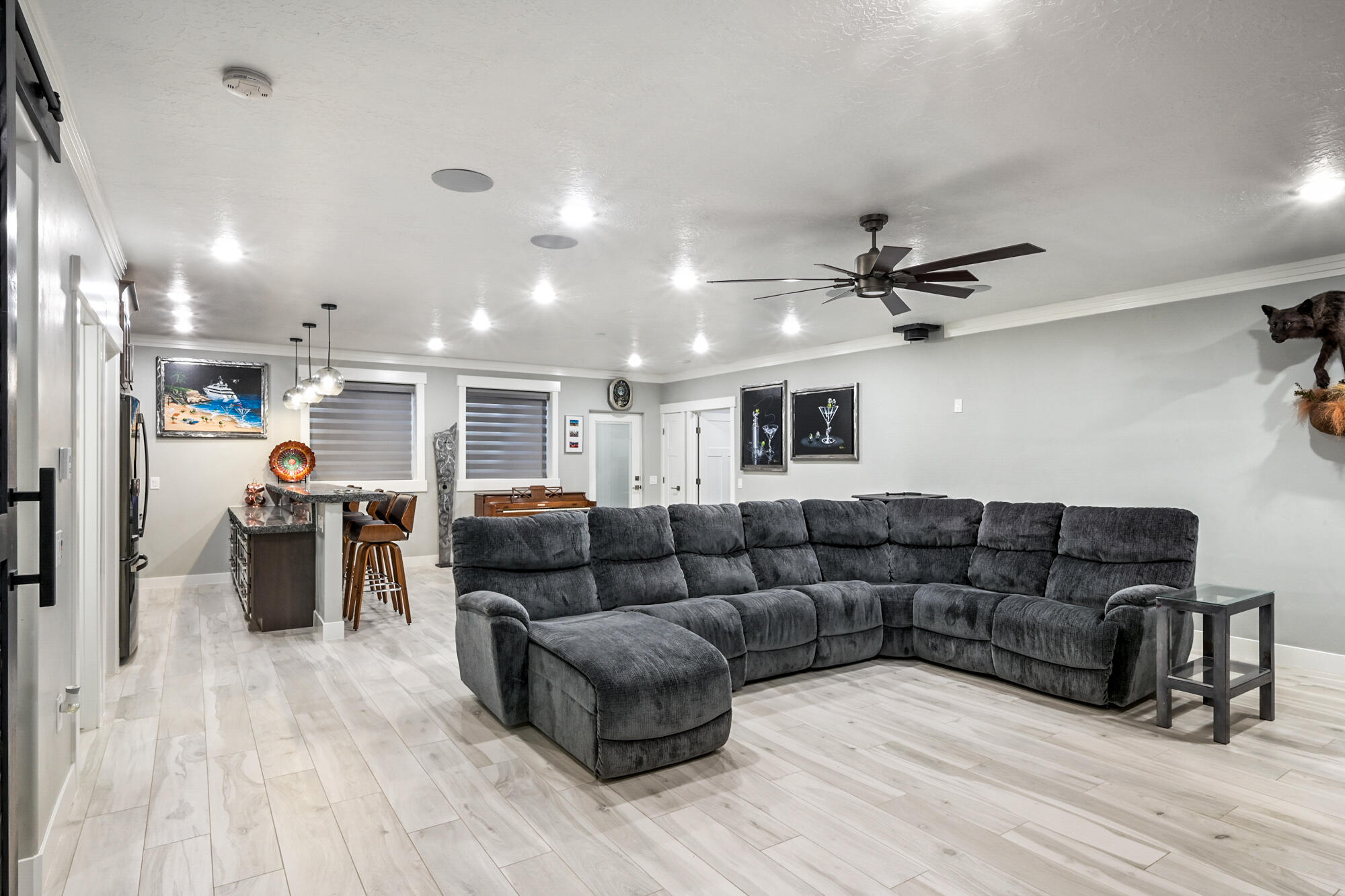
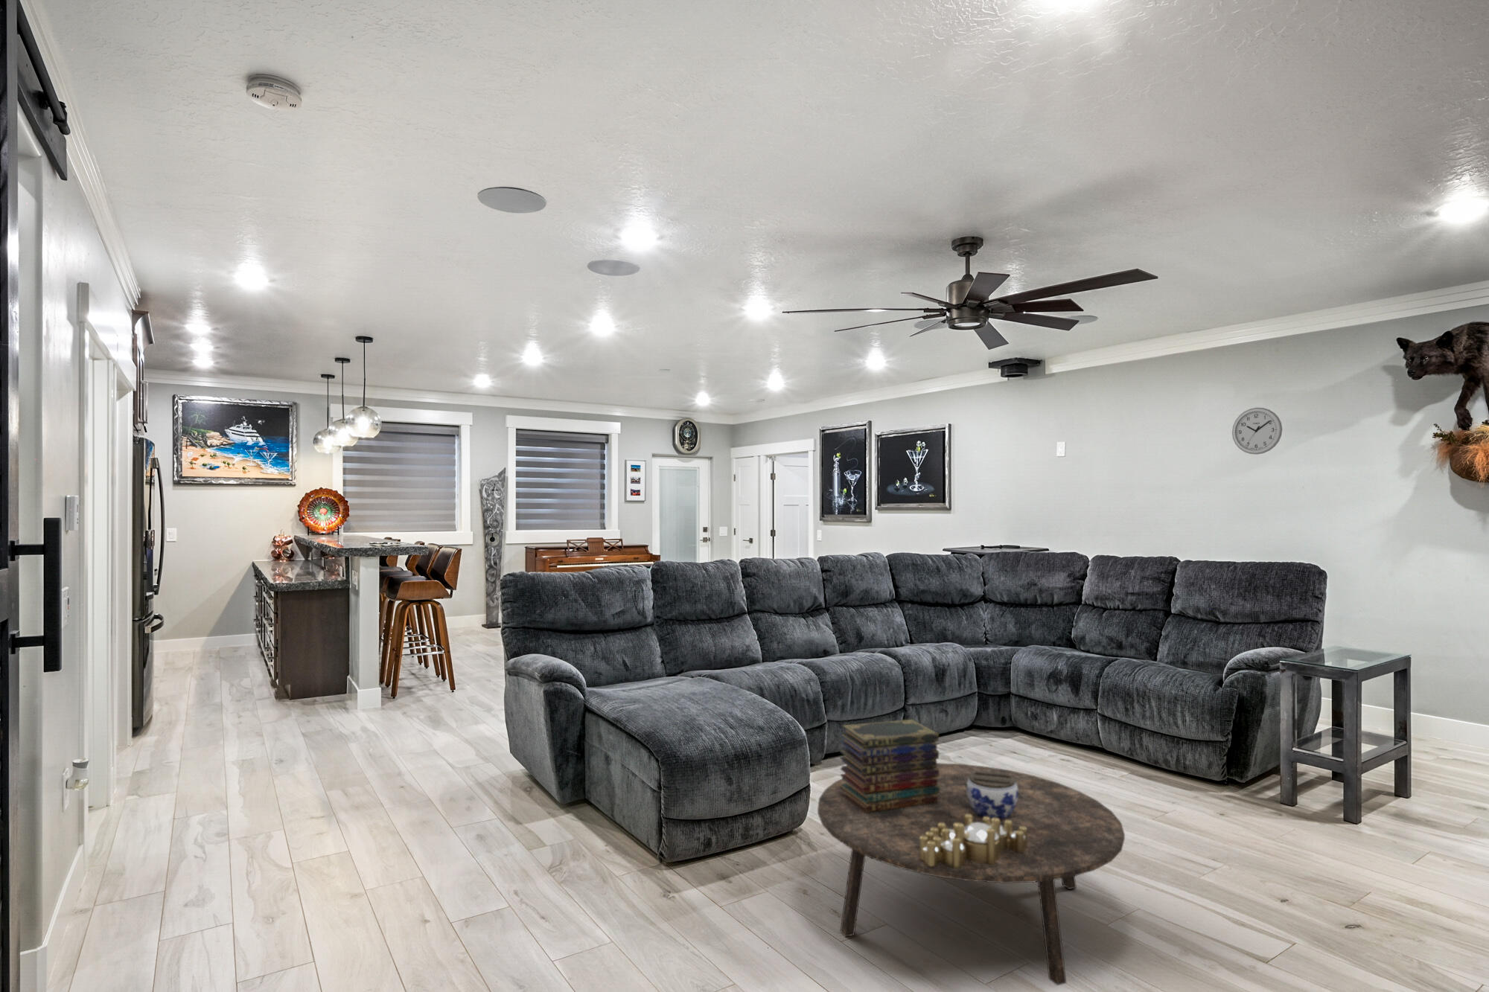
+ coffee table (965, 859)
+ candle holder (975, 837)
+ wall clock (1257, 431)
+ jar (992, 794)
+ book stack (888, 763)
